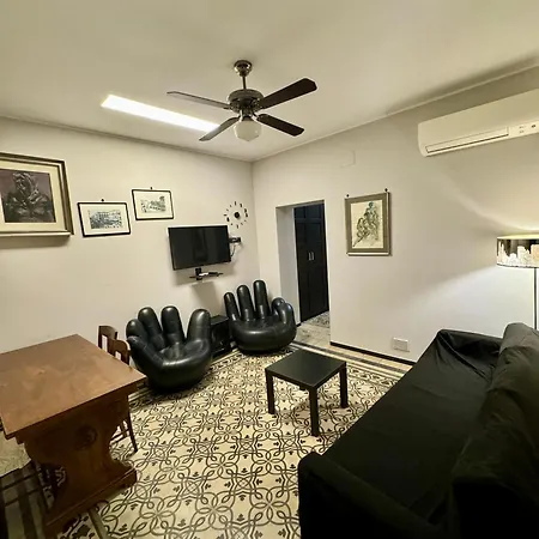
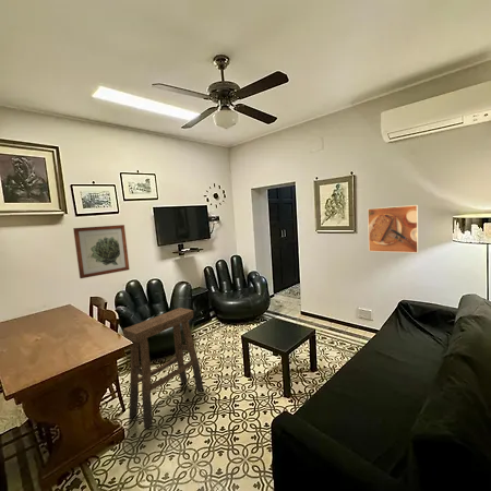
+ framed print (392, 229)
+ wall art (103, 250)
+ stool (166, 362)
